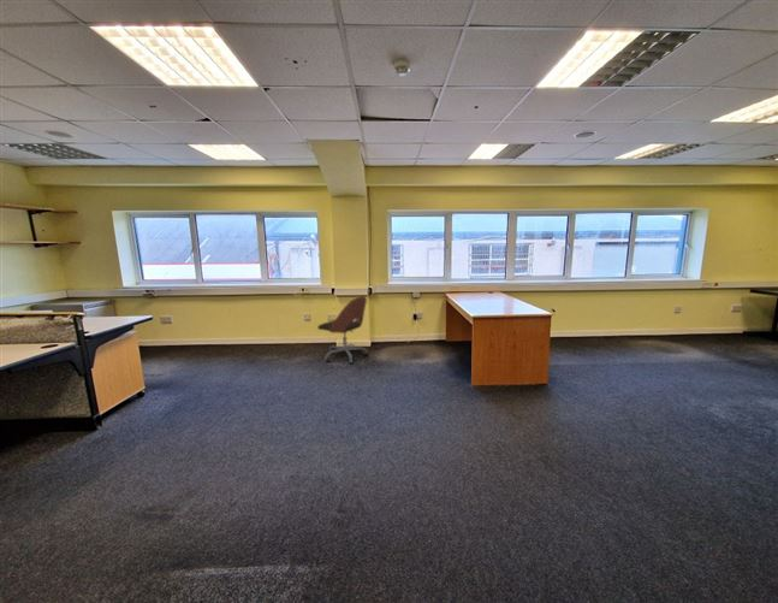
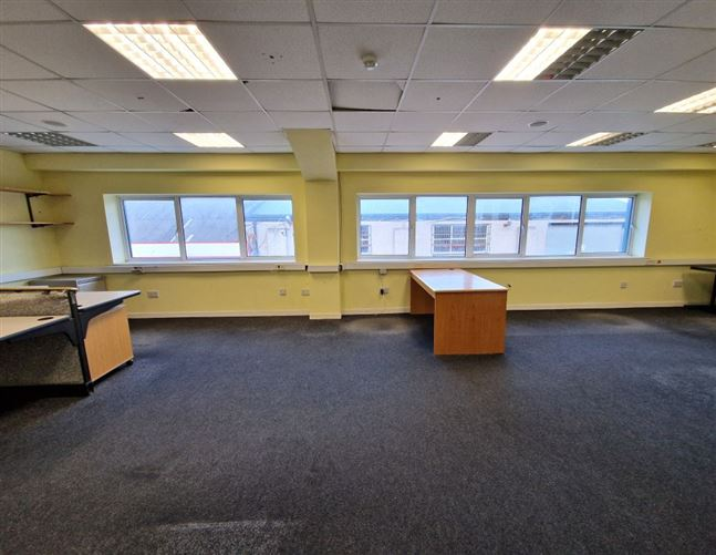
- office chair (344, 326)
